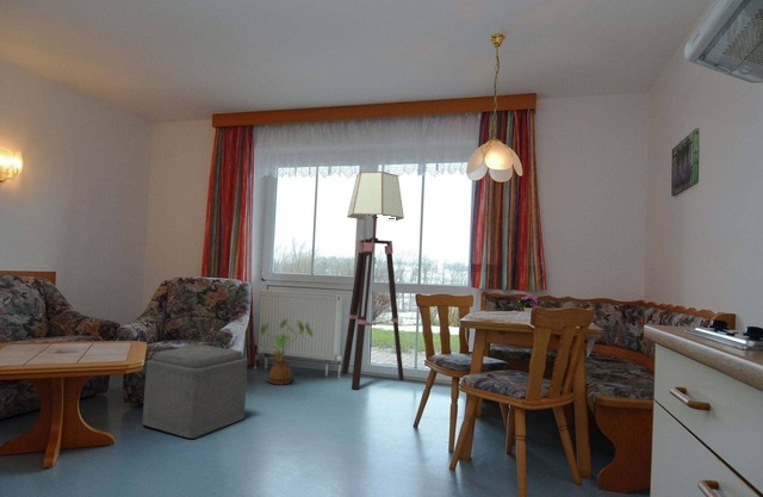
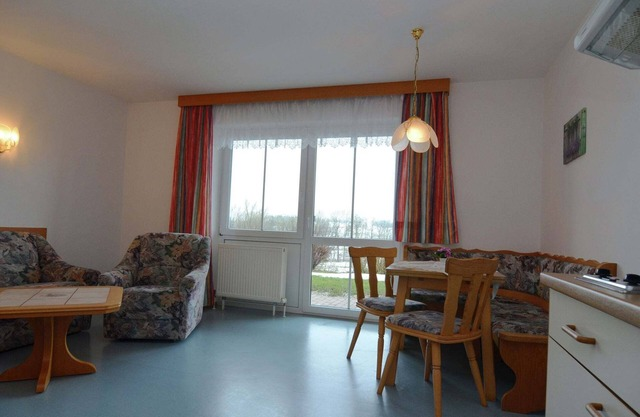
- floor lamp (370, 275)
- ottoman (197, 386)
- house plant (283, 350)
